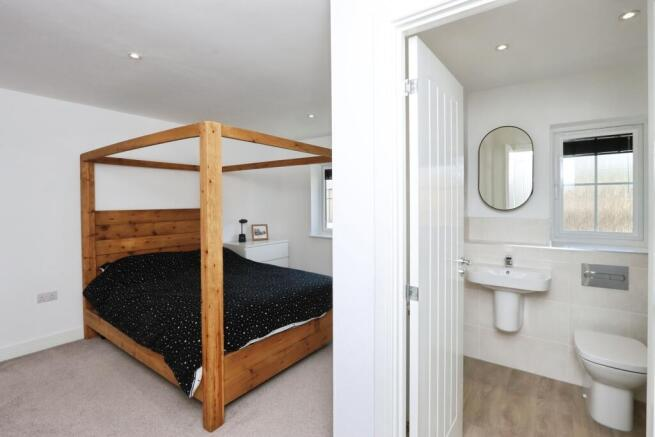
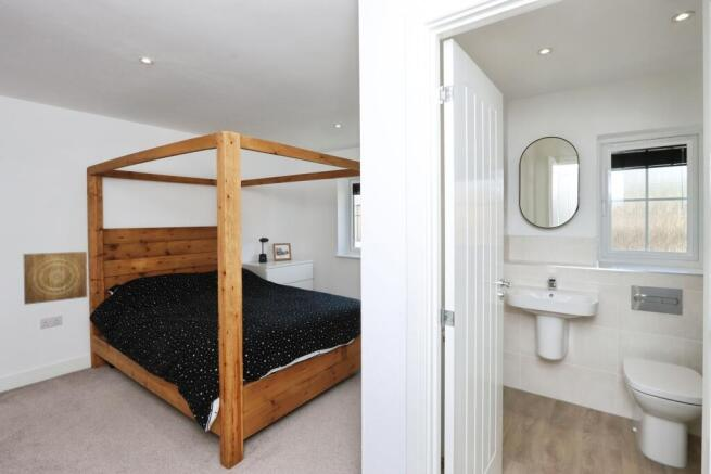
+ wall art (56, 277)
